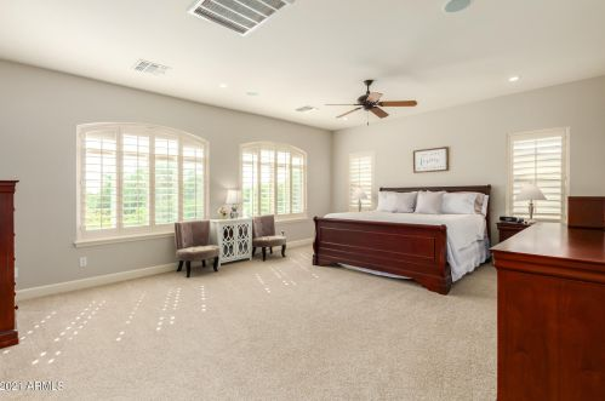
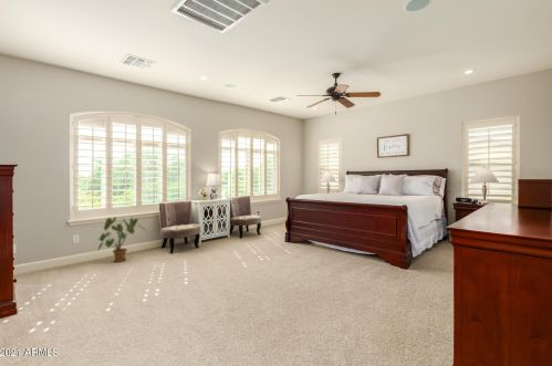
+ house plant (122, 237)
